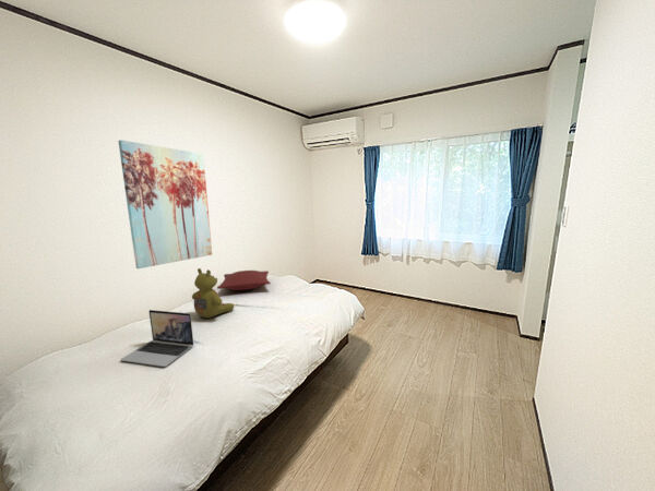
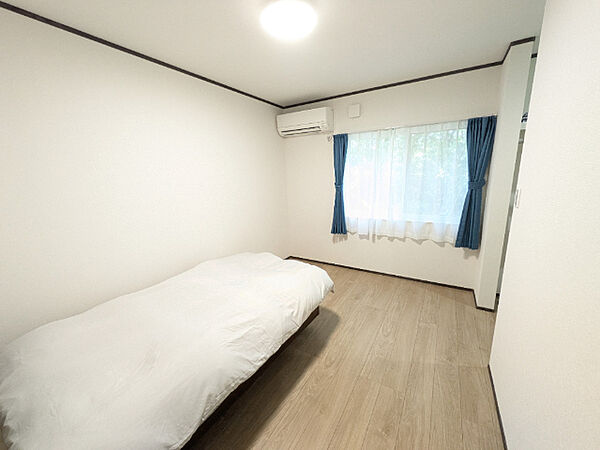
- laptop (156, 336)
- pillow (246, 279)
- stuffed bear (212, 290)
- wall art (172, 206)
